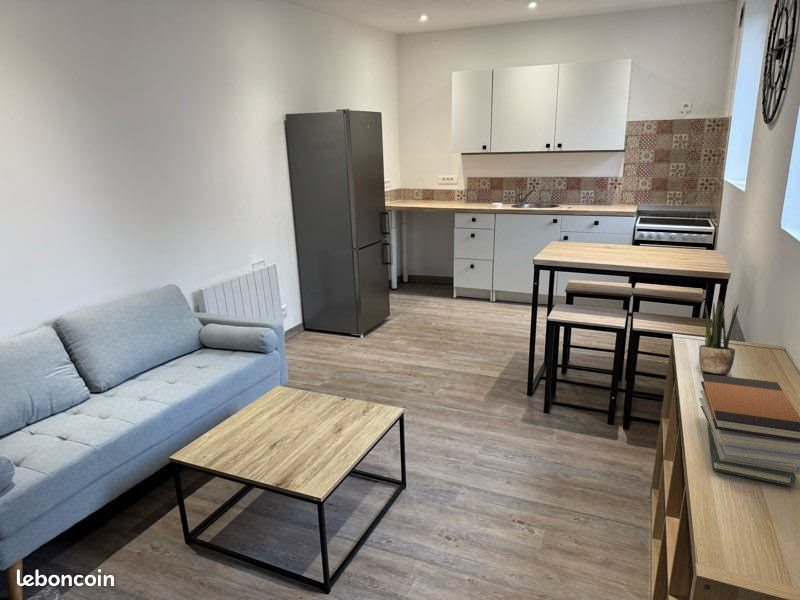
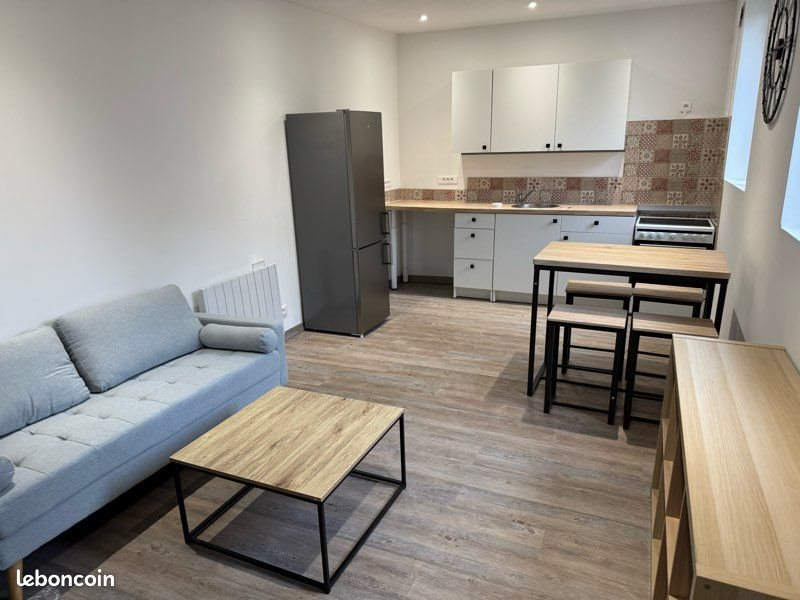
- book stack (747, 425)
- potted plant (718, 334)
